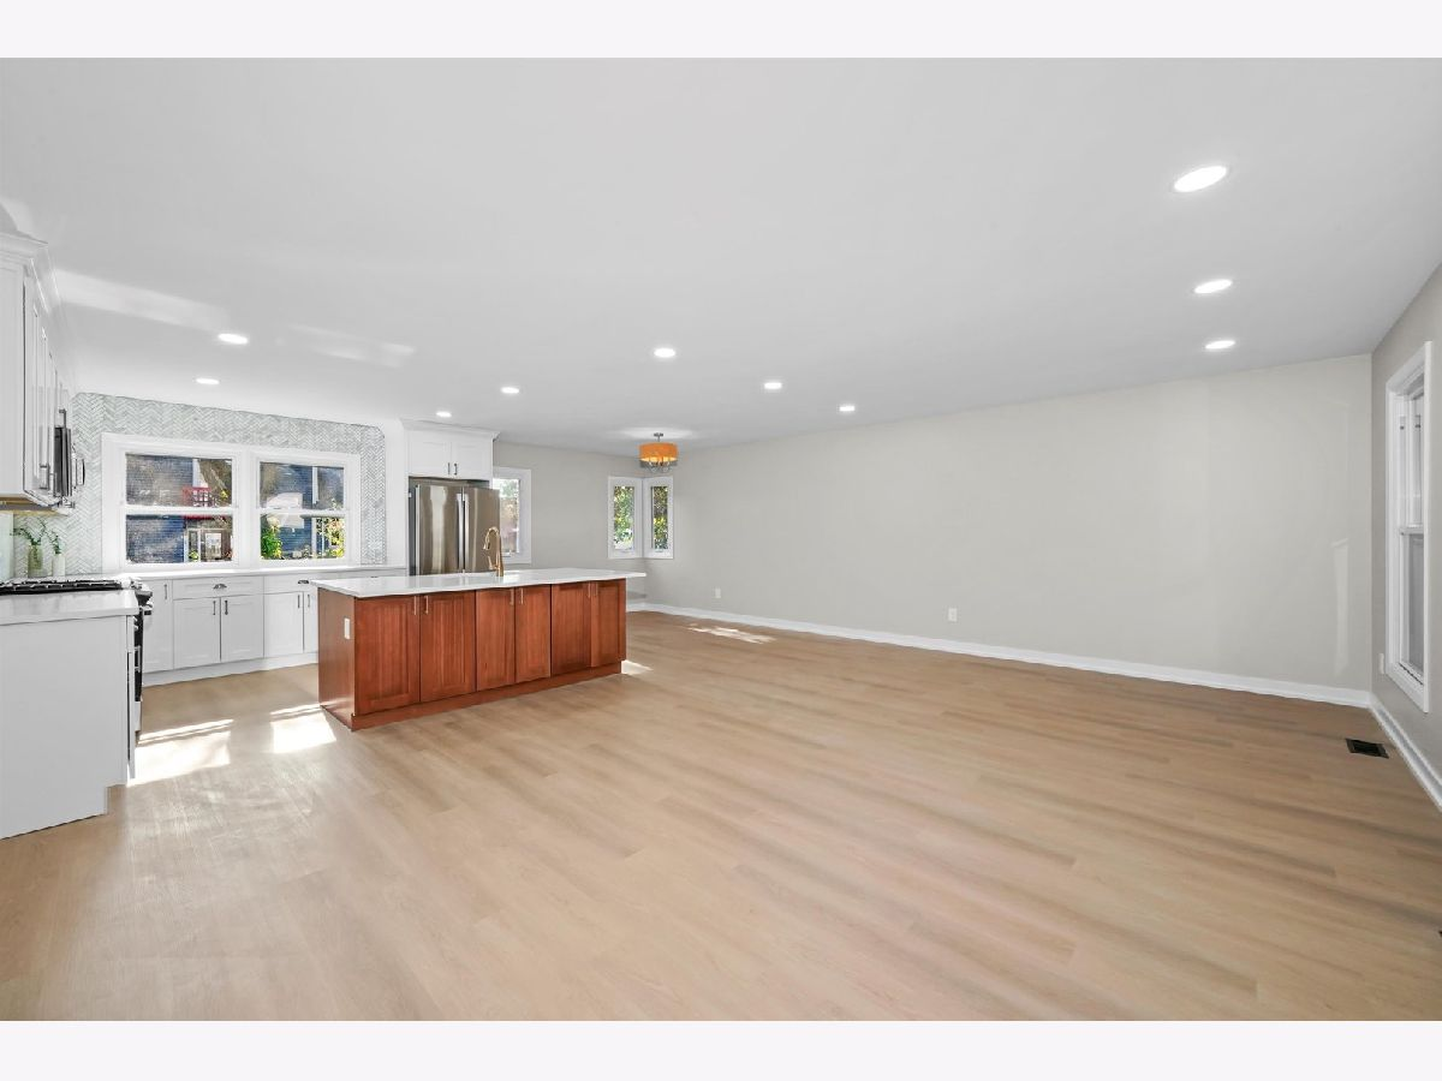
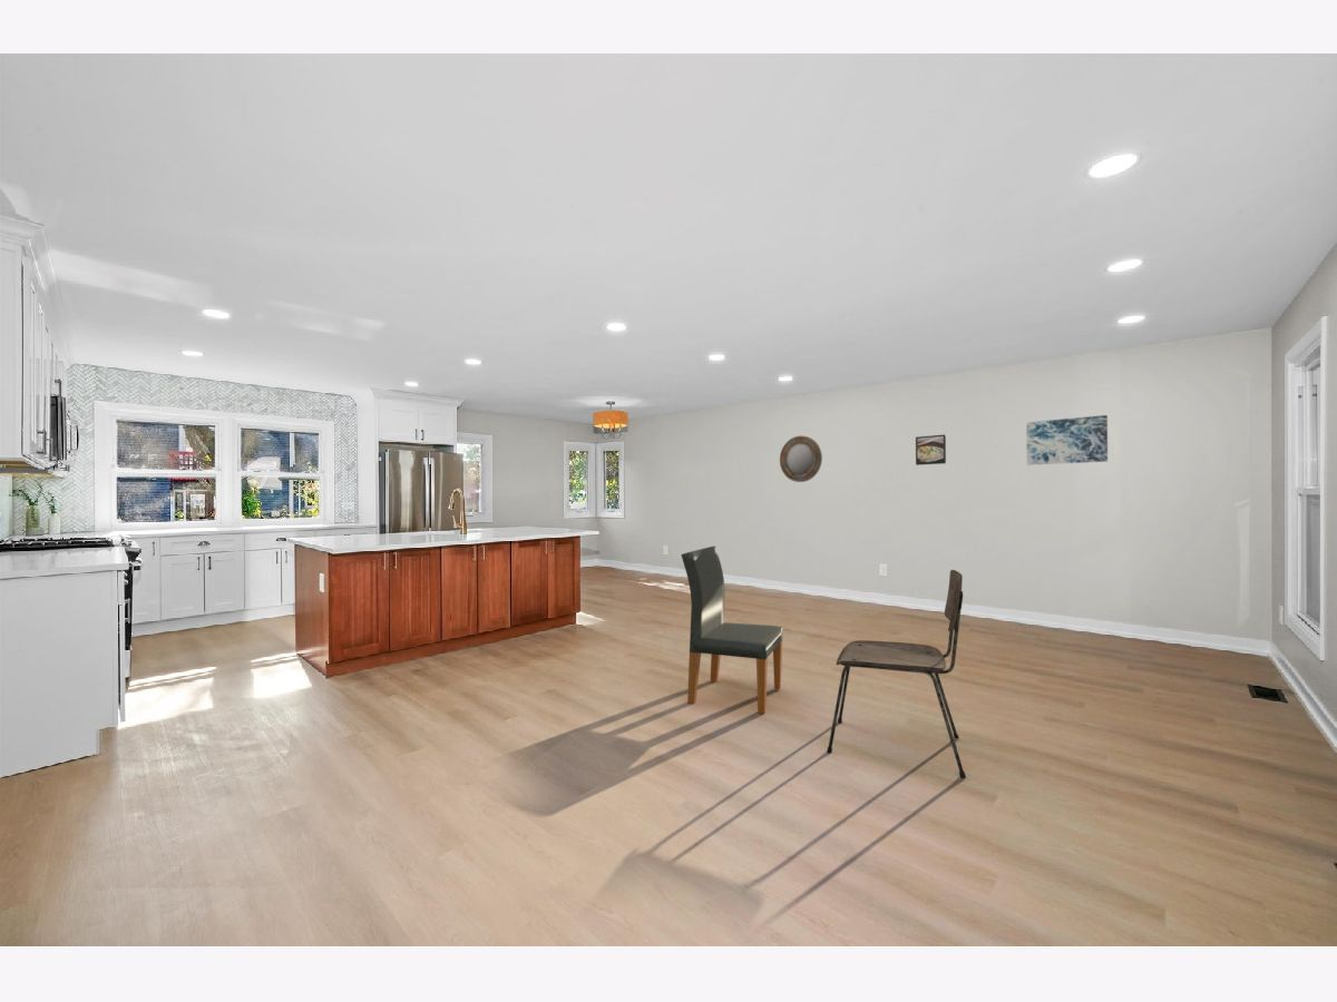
+ wall art (1065, 441)
+ home mirror (800, 459)
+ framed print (930, 450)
+ dining chair (733, 623)
+ dining chair (894, 658)
